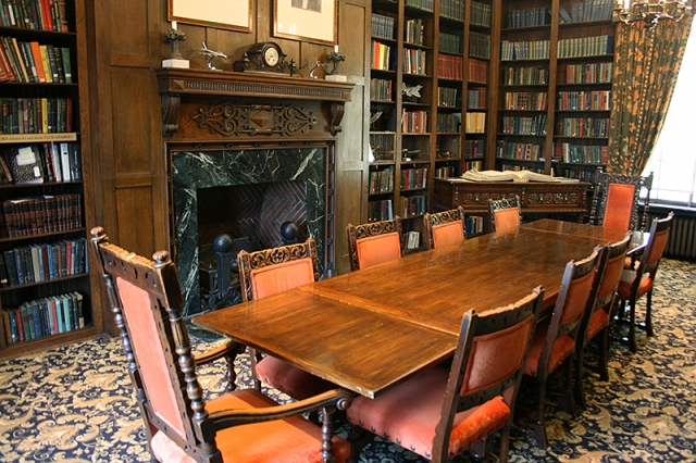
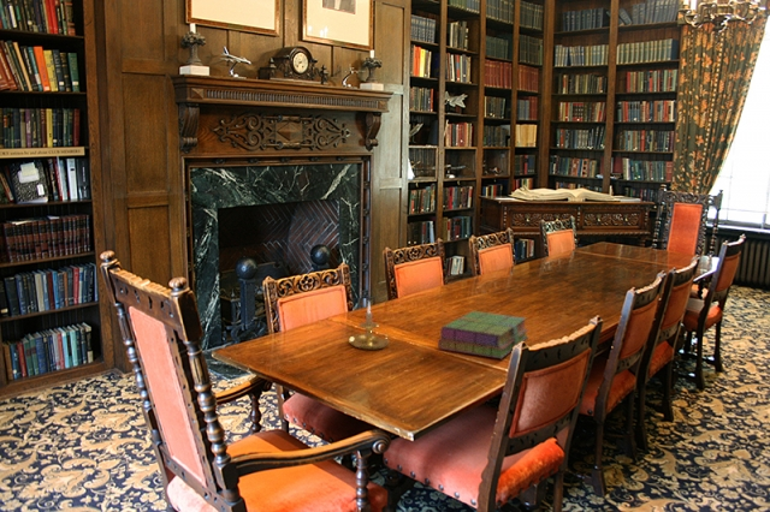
+ candle holder (371, 323)
+ stack of books (484, 332)
